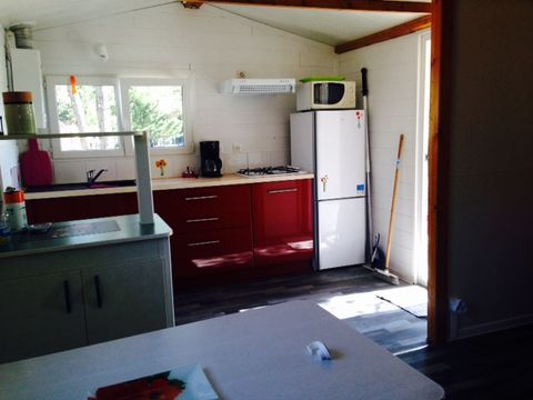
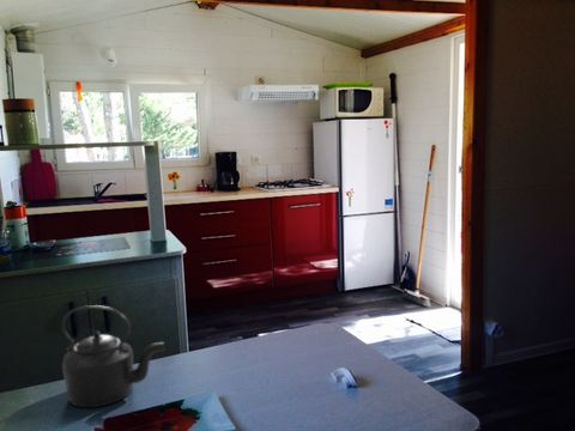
+ kettle (114, 350)
